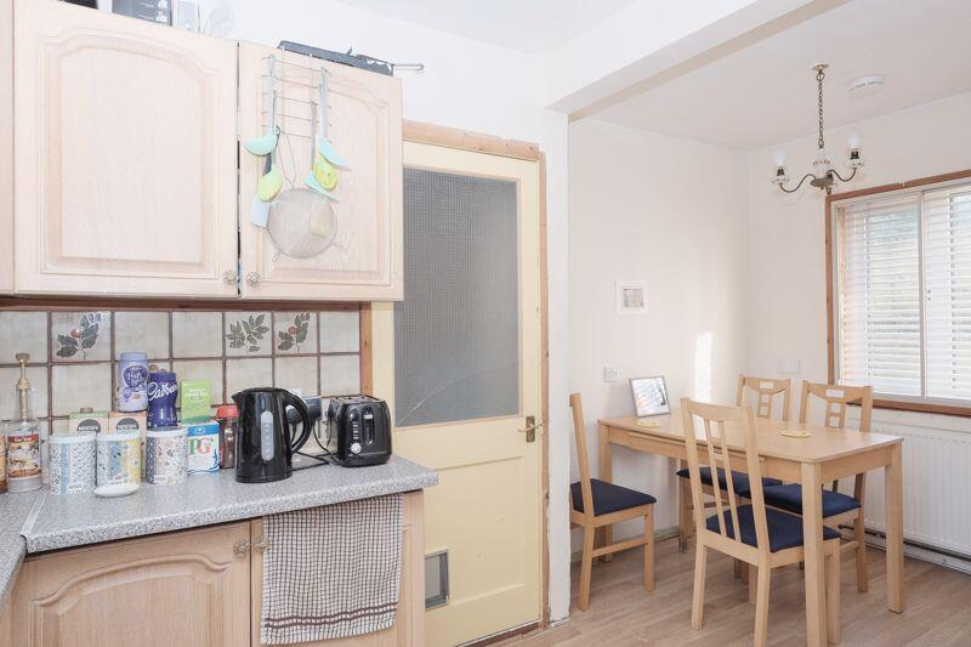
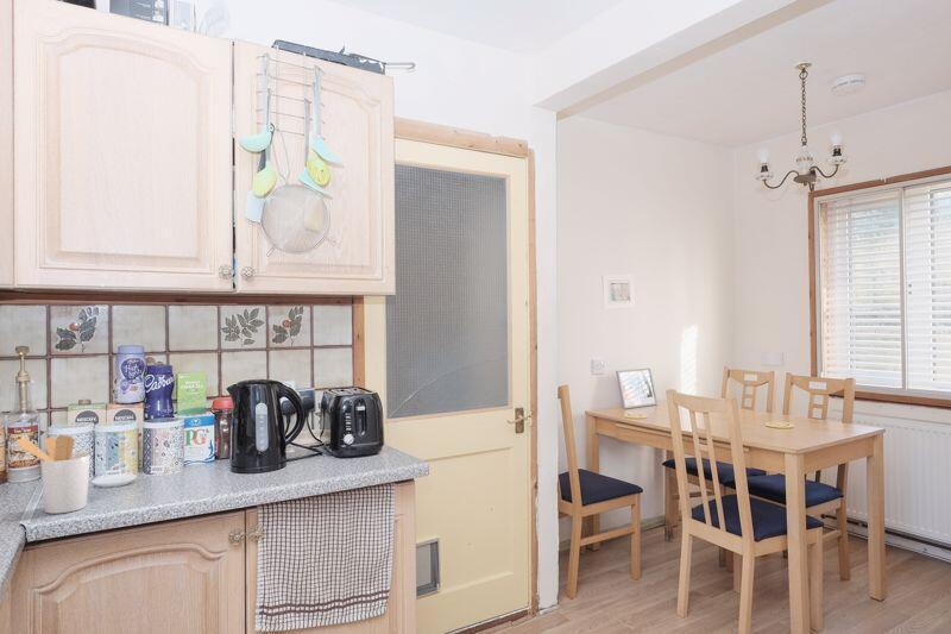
+ utensil holder (52, 471)
